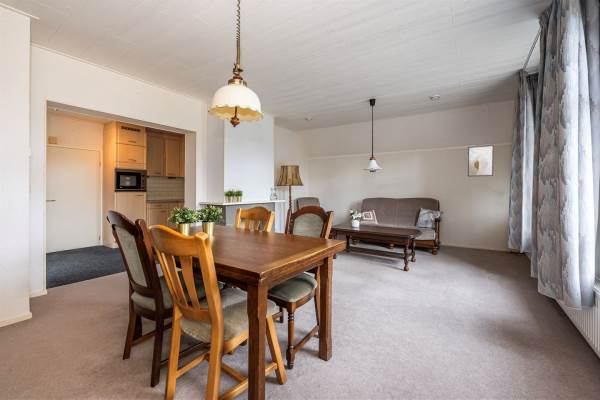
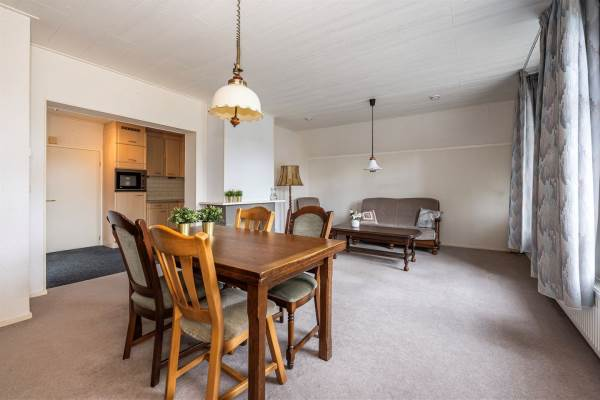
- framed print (480, 161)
